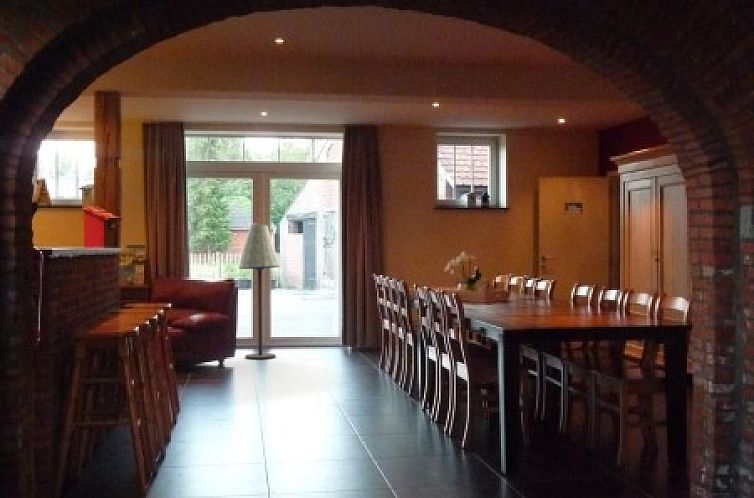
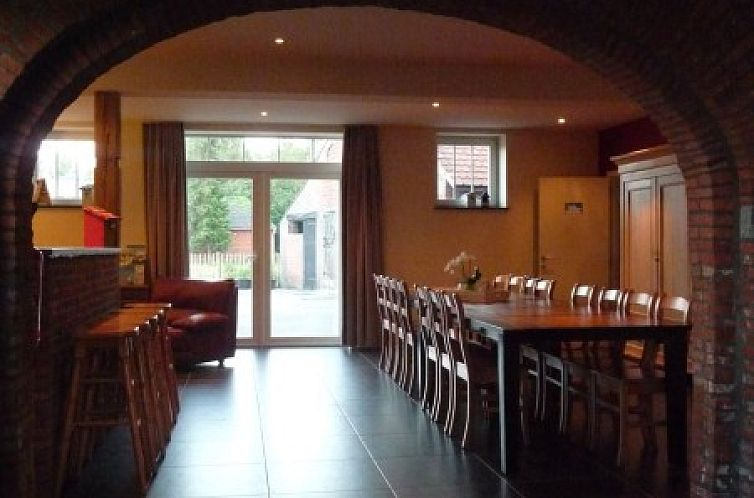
- floor lamp (259, 290)
